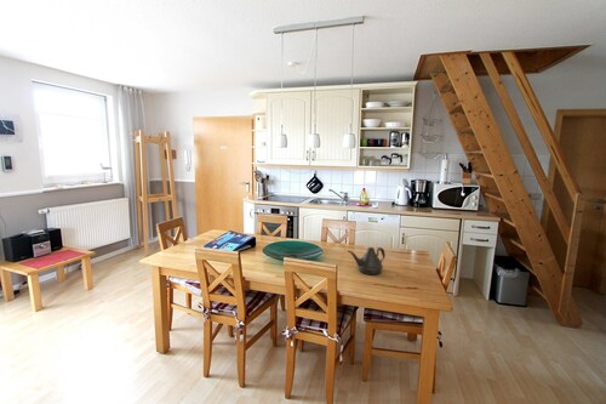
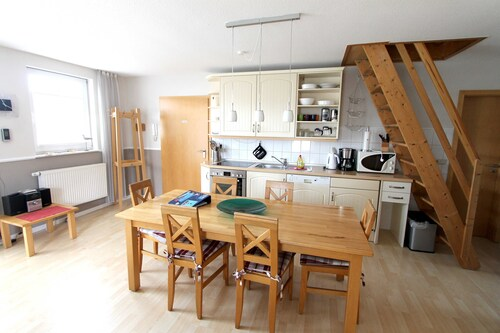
- teapot (365, 258)
